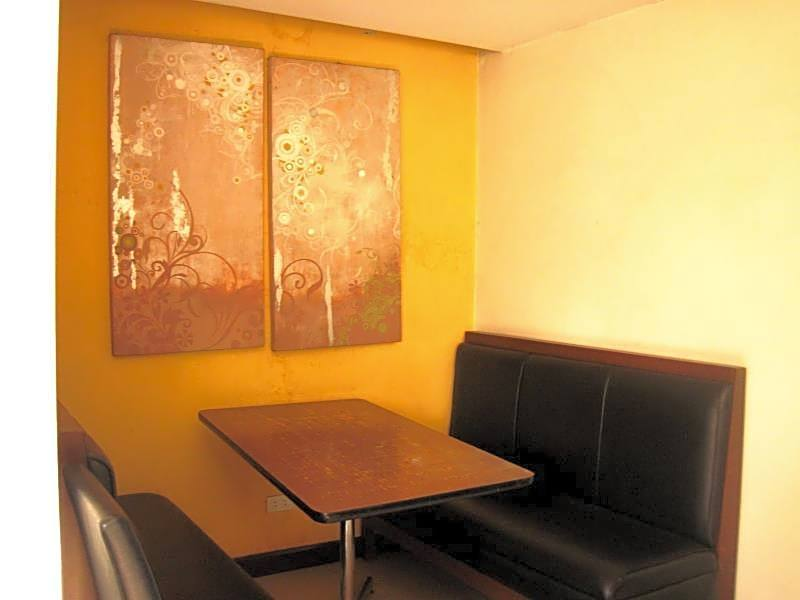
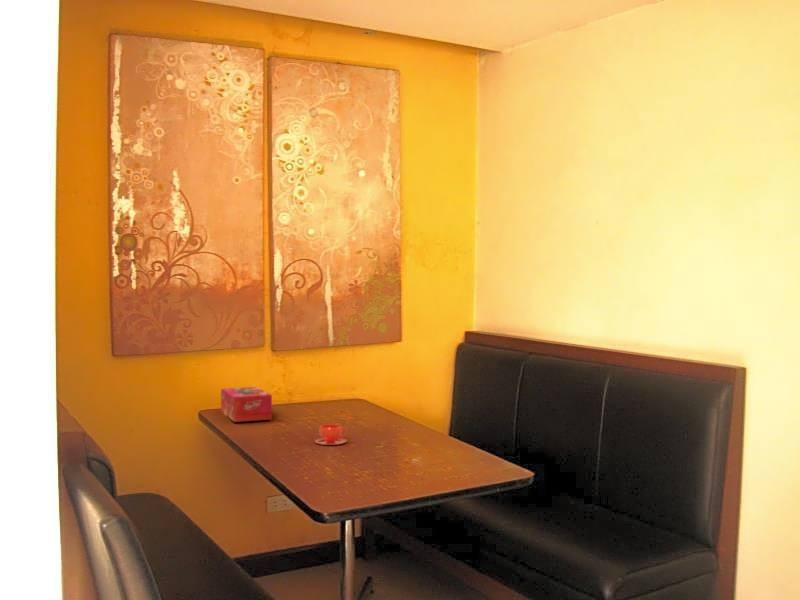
+ teacup (331, 434)
+ tissue box (245, 403)
